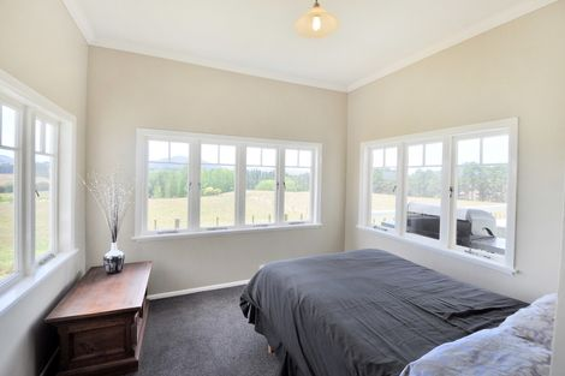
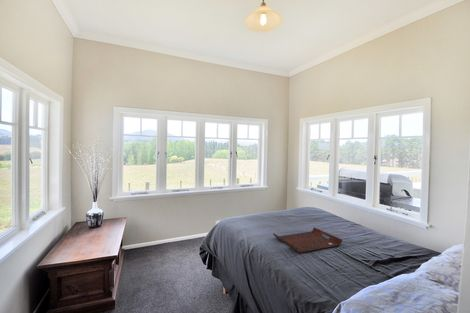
+ serving tray (306, 238)
